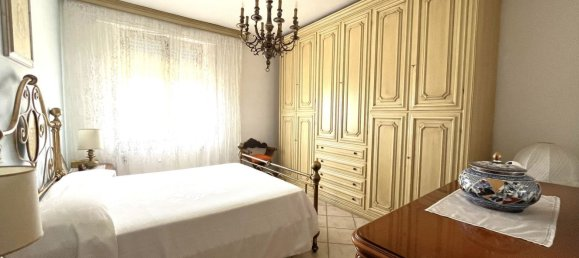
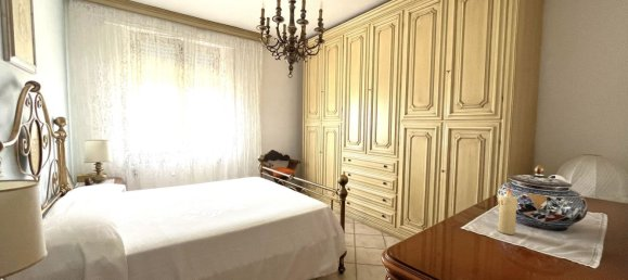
+ candle (507, 209)
